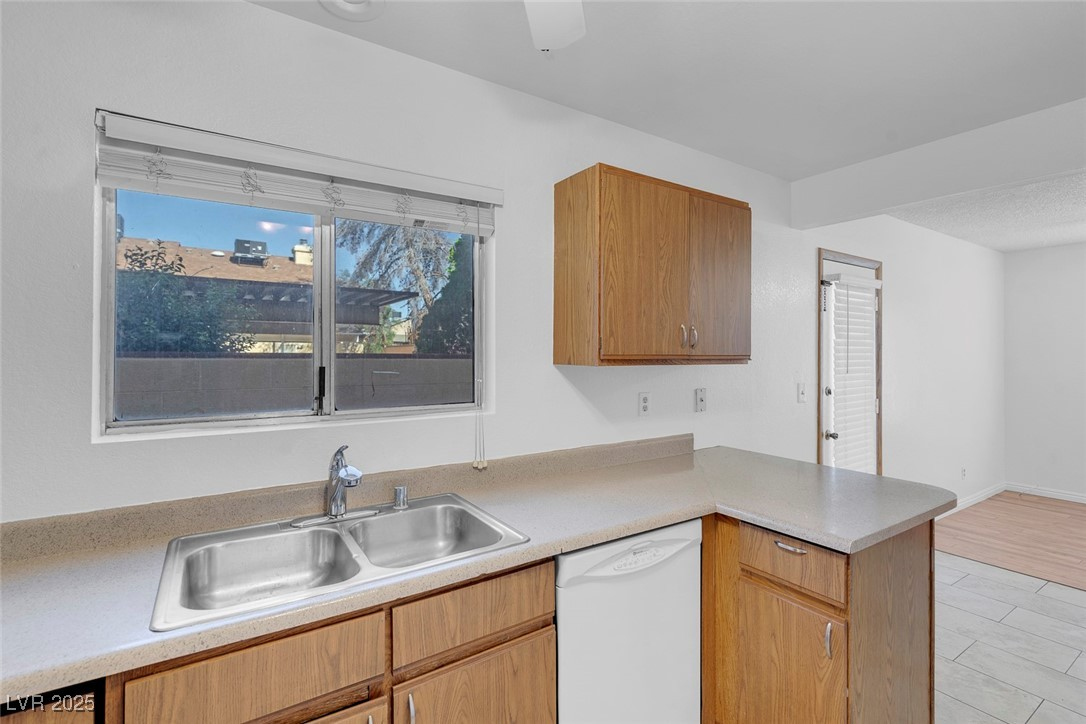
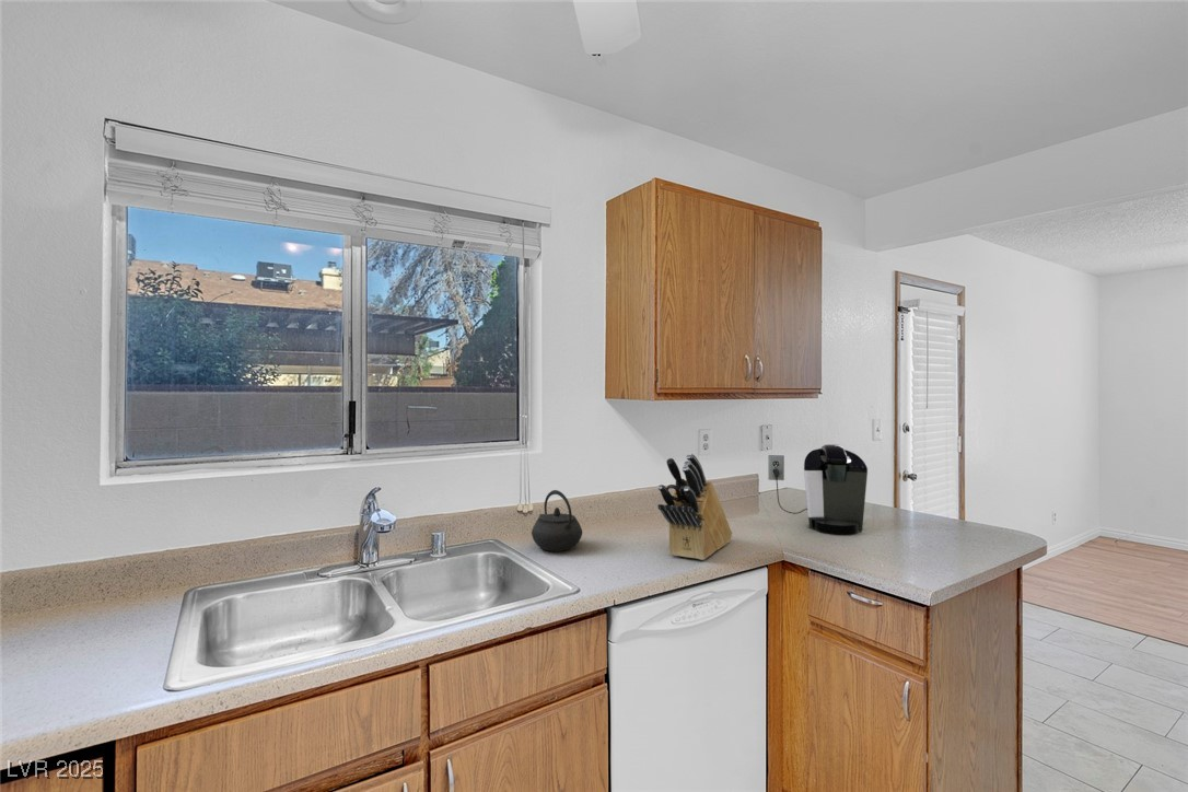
+ kettle (555, 517)
+ coffee maker (816, 485)
+ knife block (696, 501)
